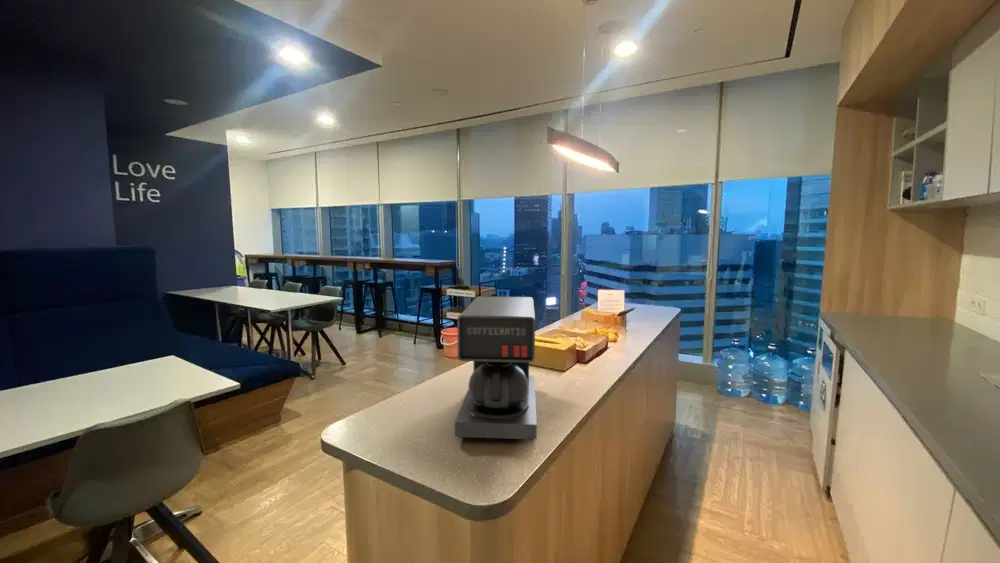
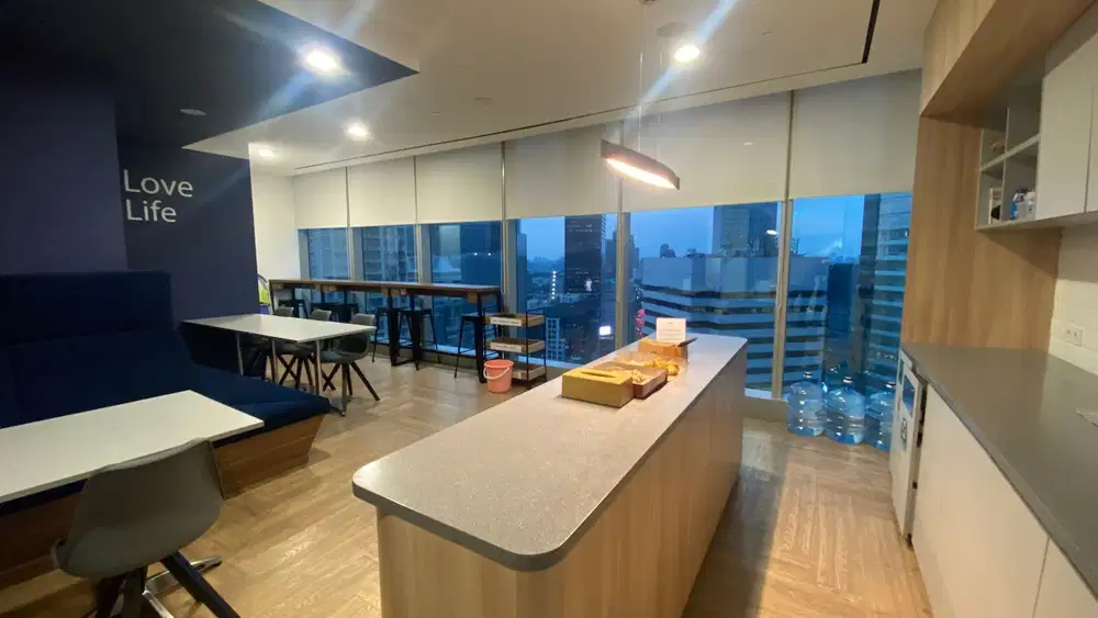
- coffee maker (500, 359)
